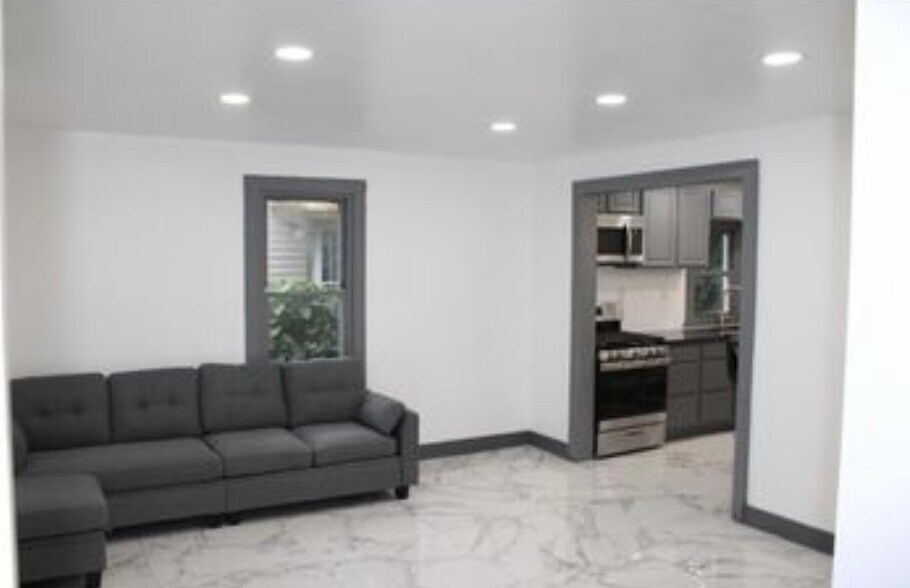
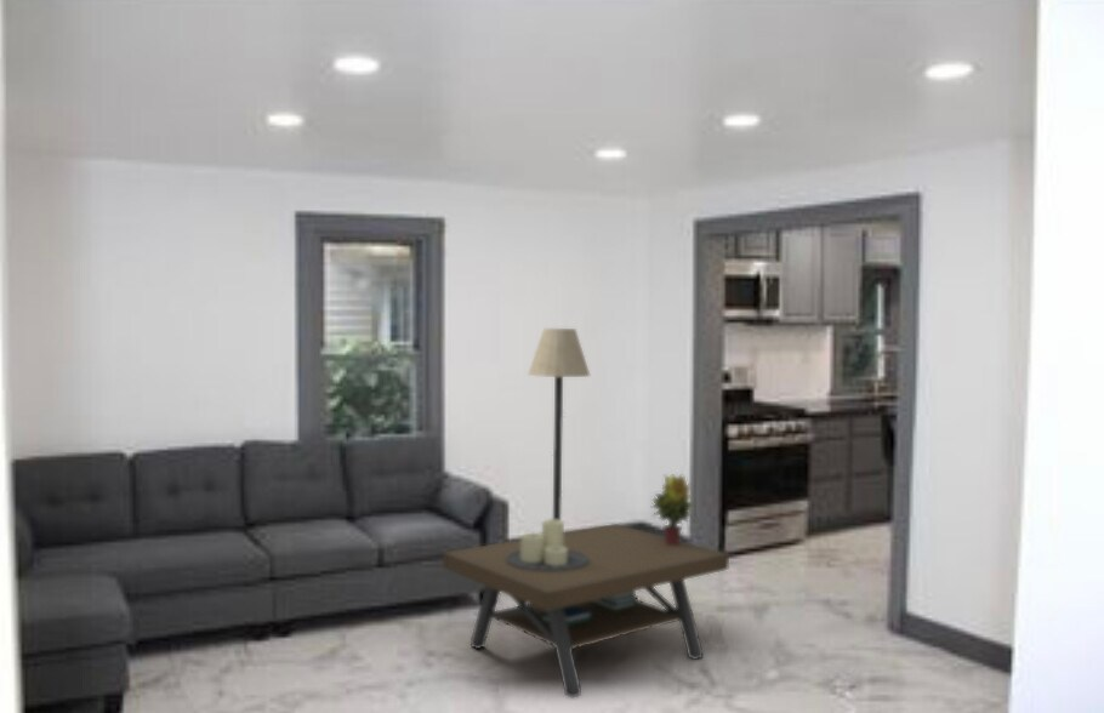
+ potted plant (673, 507)
+ coffee table (586, 583)
+ floor lamp (557, 445)
